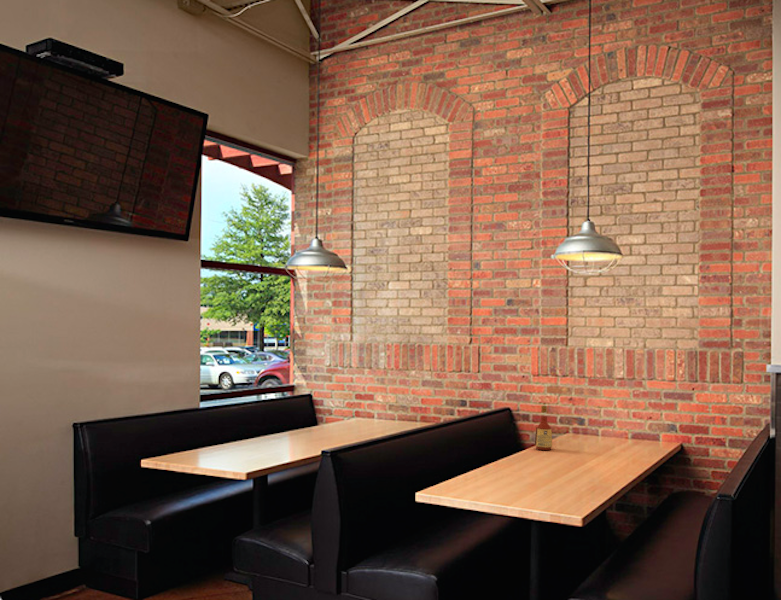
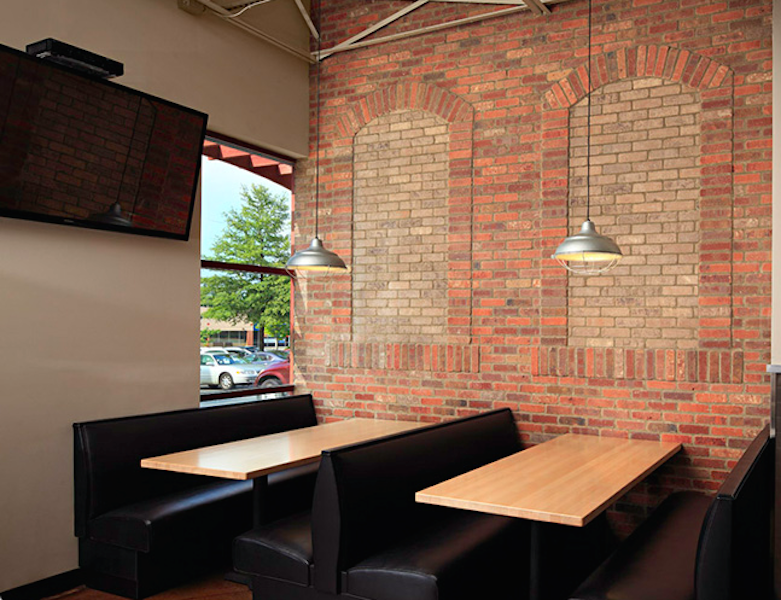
- bottle (543, 427)
